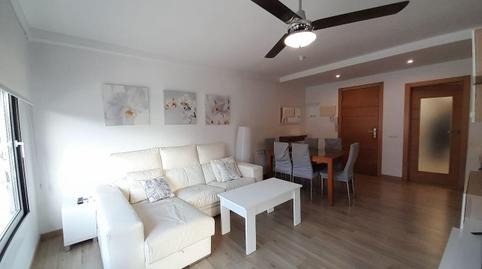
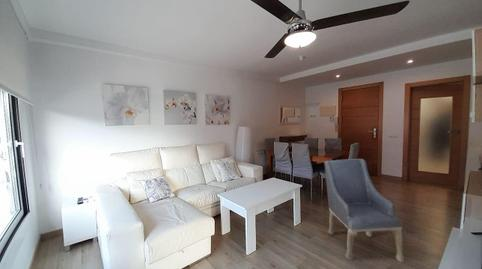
+ armchair (358, 203)
